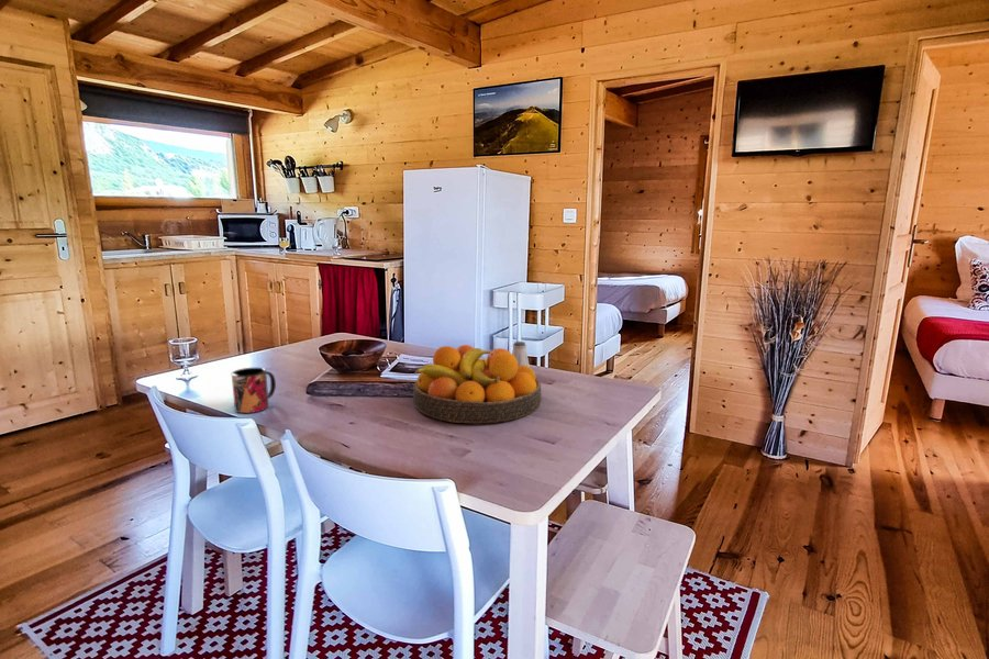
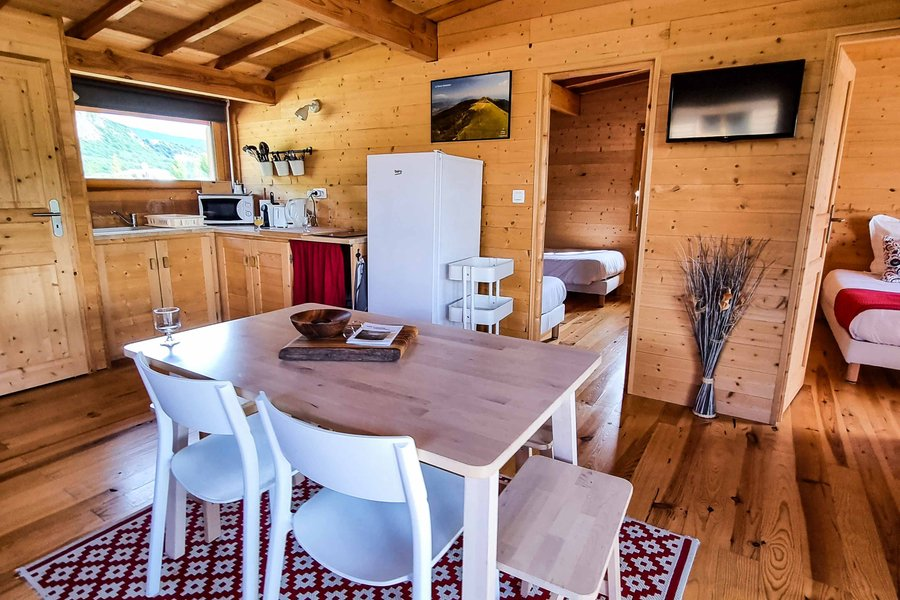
- saltshaker (519, 357)
- mug (256, 388)
- fruit bowl (477, 373)
